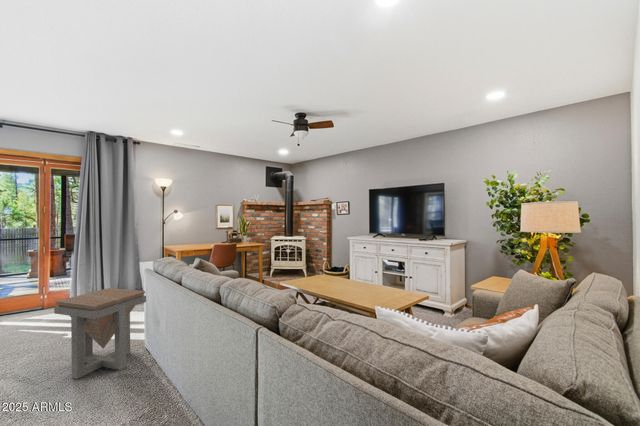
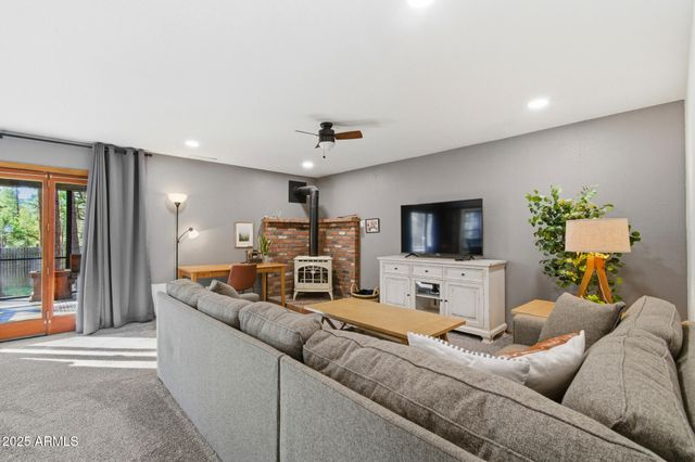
- side table (103, 330)
